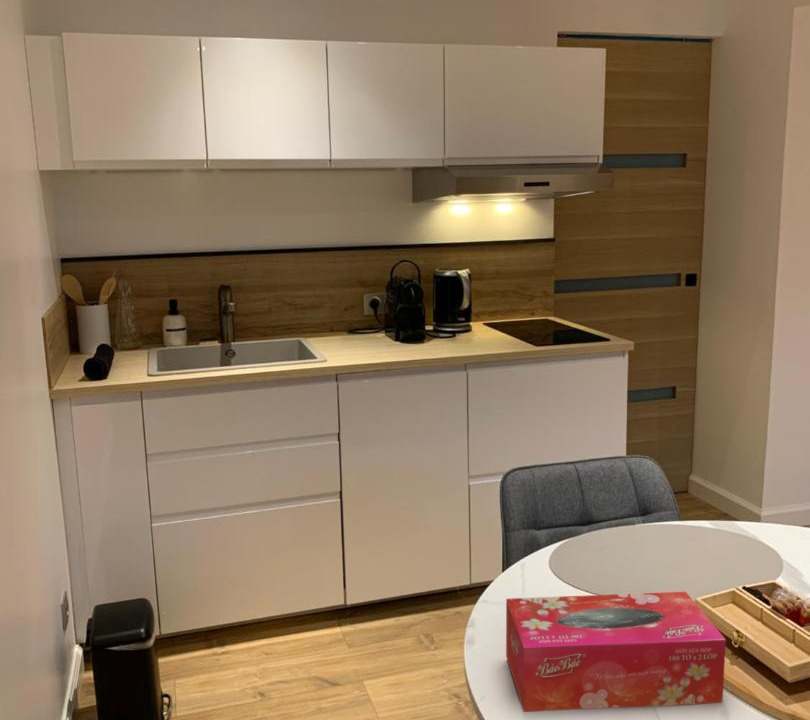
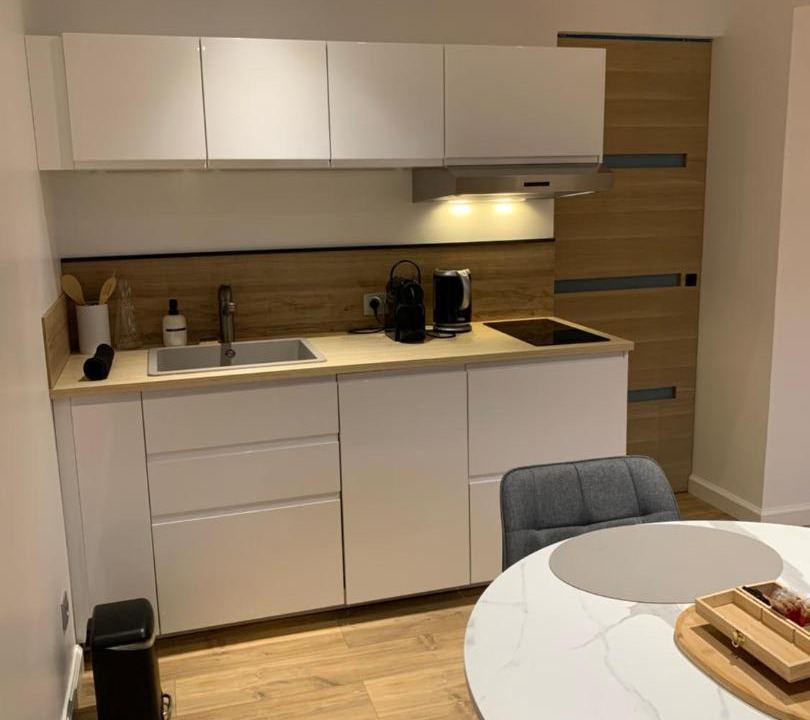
- tissue box (609, 648)
